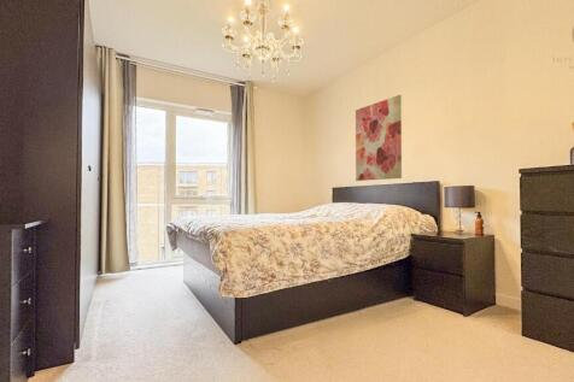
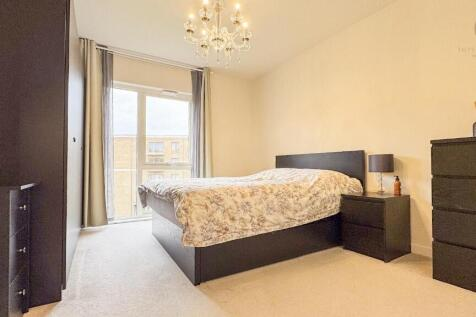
- wall art (376, 141)
